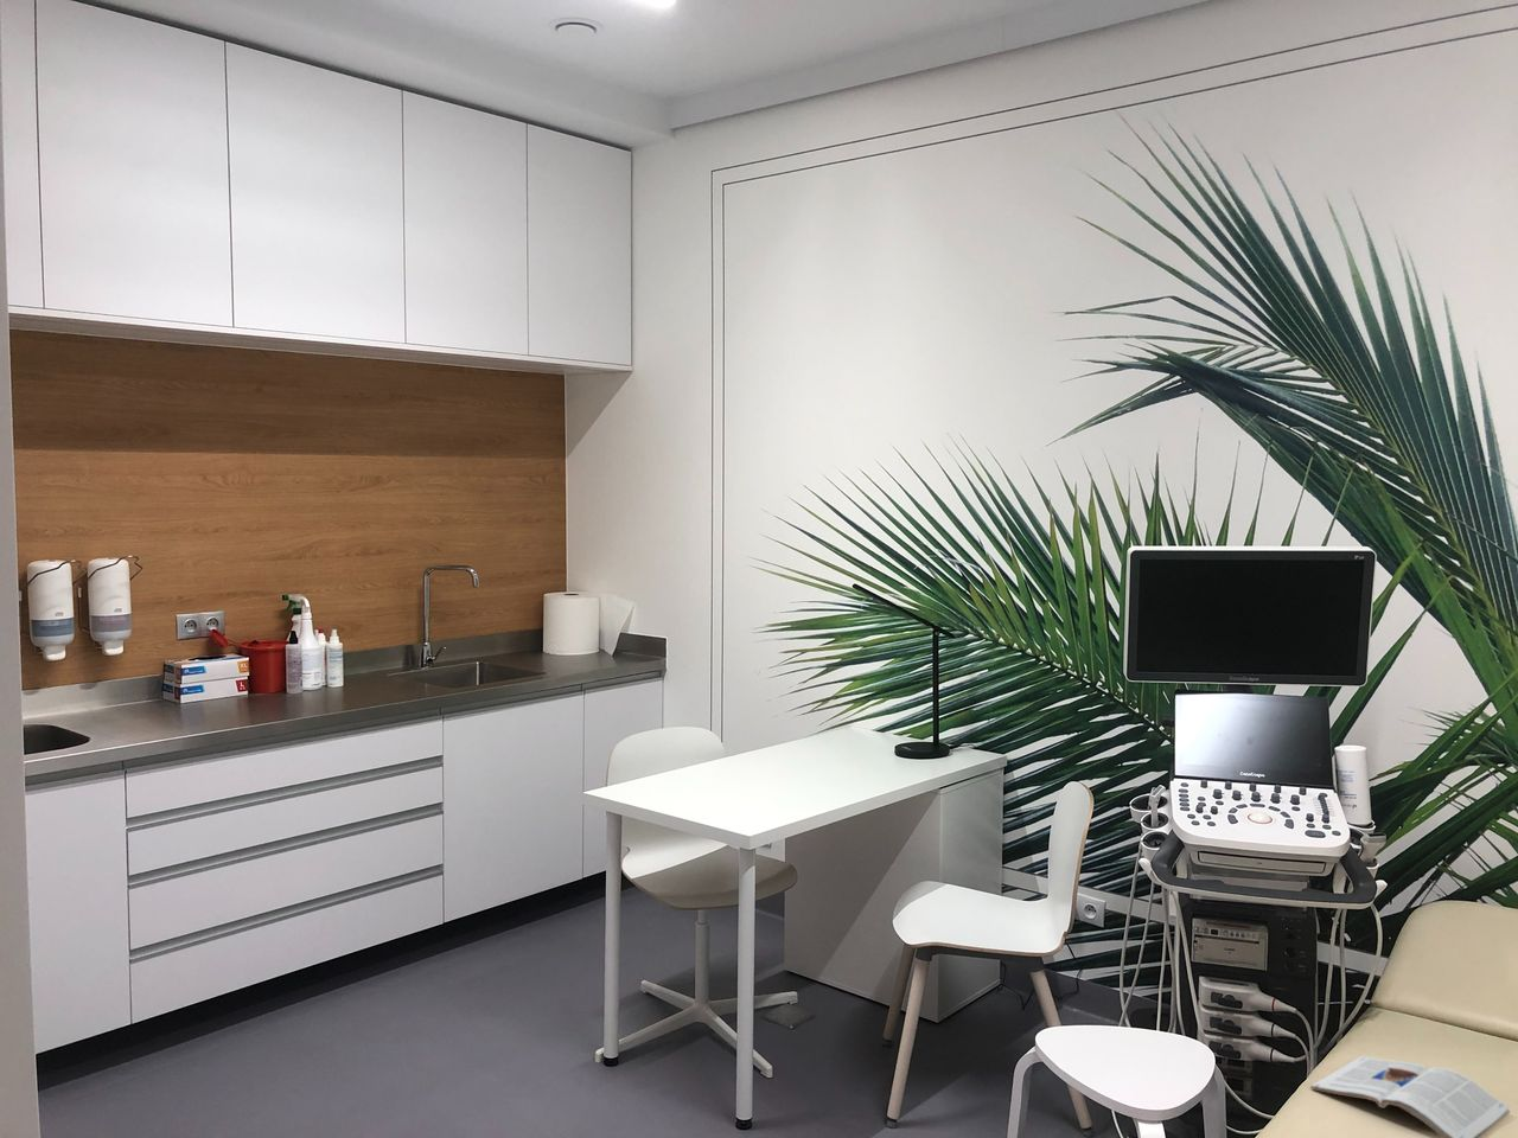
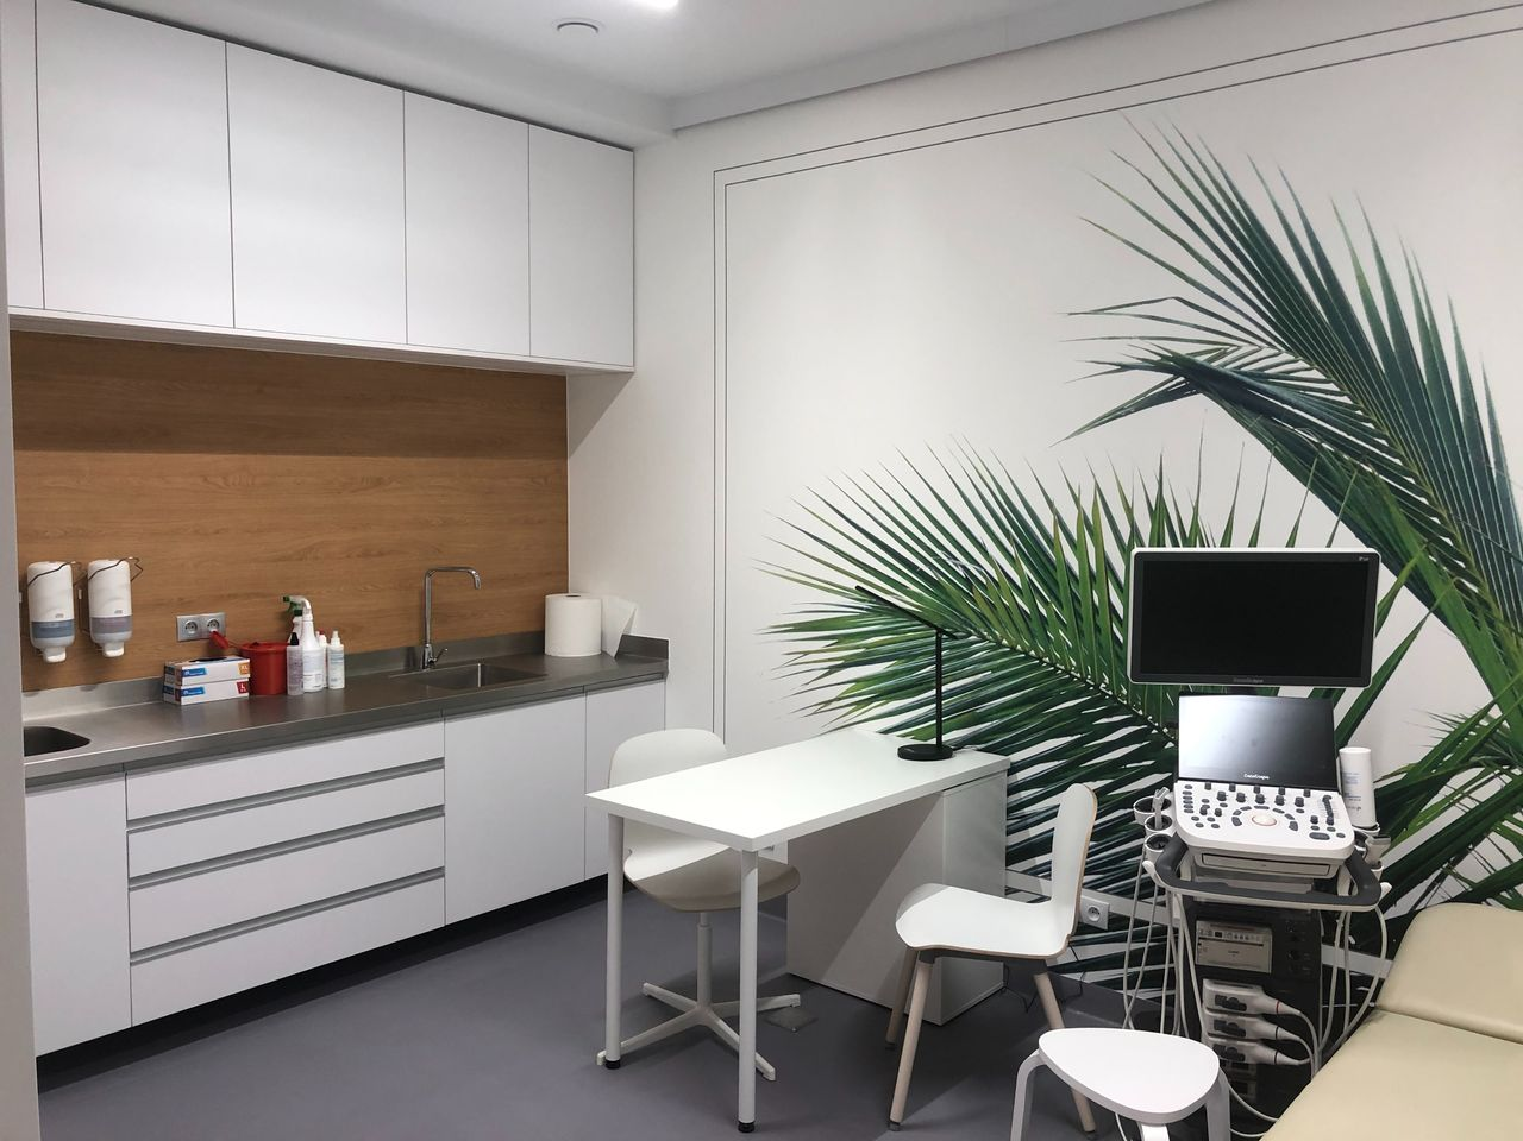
- magazine (1408, 1088)
